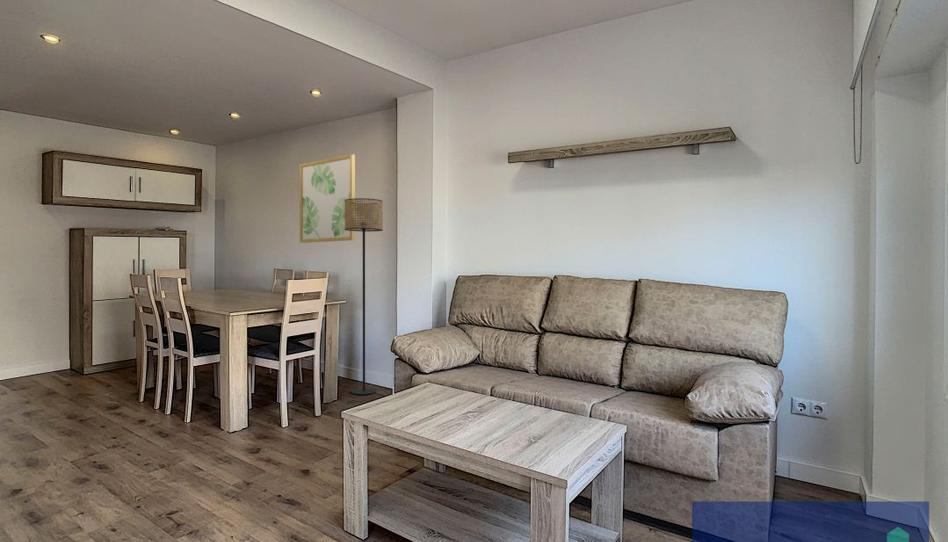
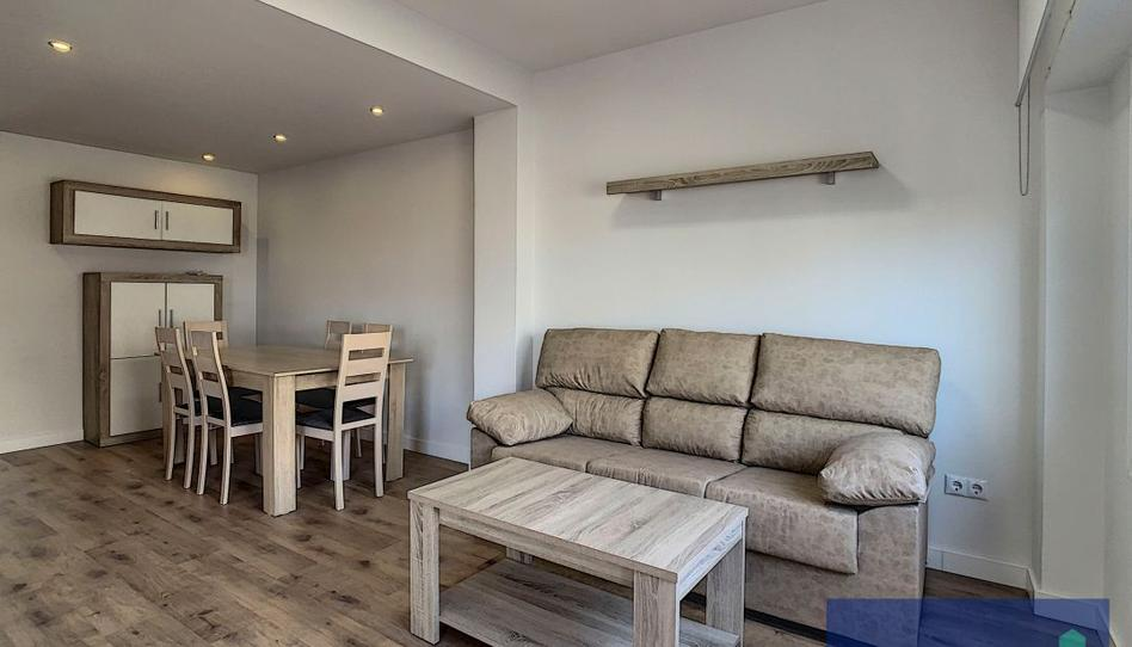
- wall art (326, 200)
- floor lamp (363, 296)
